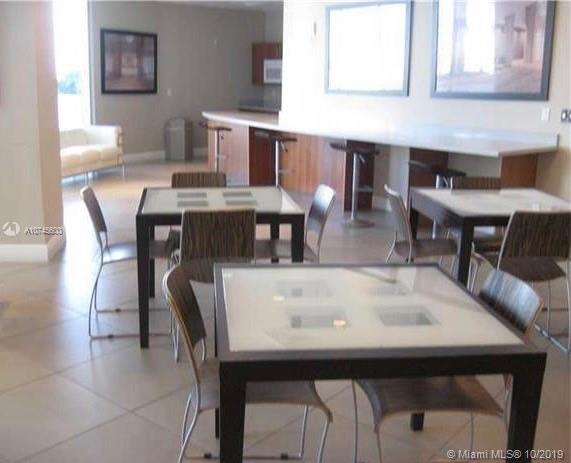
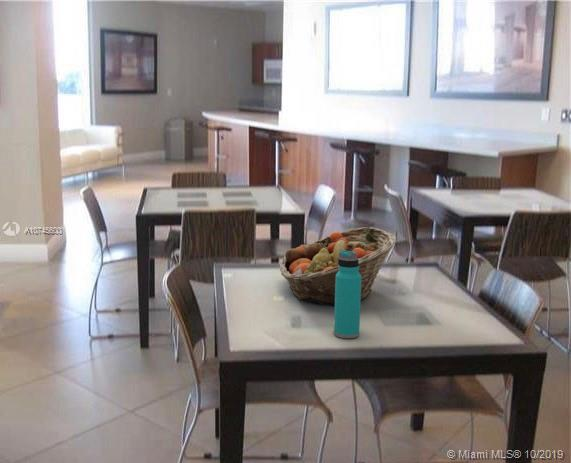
+ water bottle (347, 293)
+ fruit basket (336, 262)
